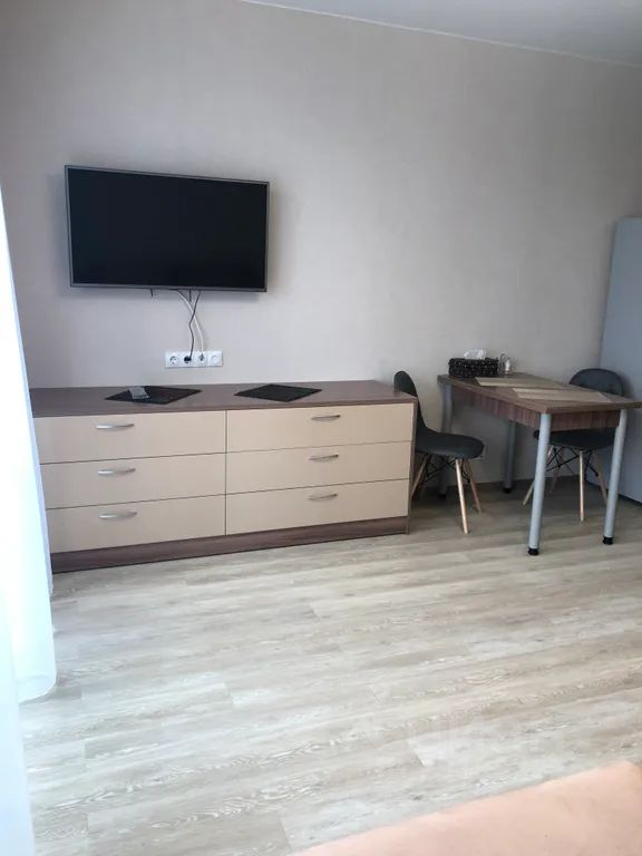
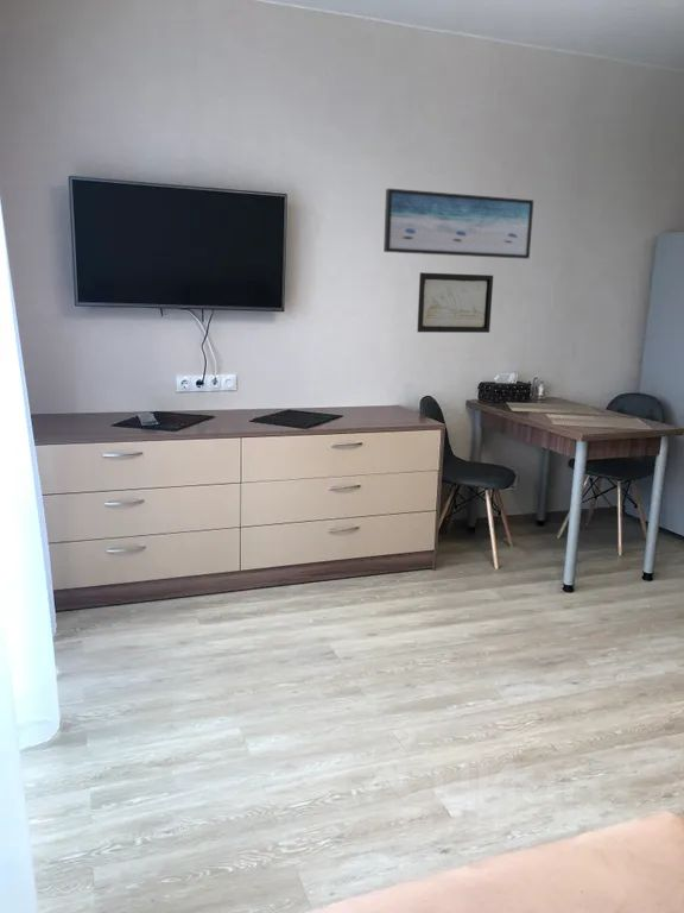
+ wall art (461, 225)
+ wall art (455, 303)
